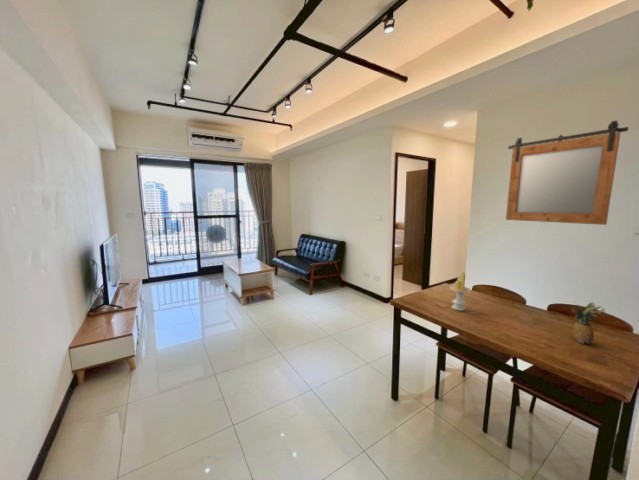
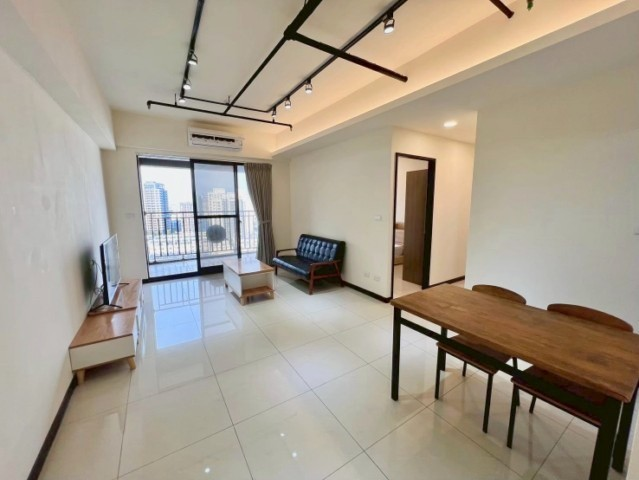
- mirror (553, 177)
- candle (459, 289)
- fruit (586, 323)
